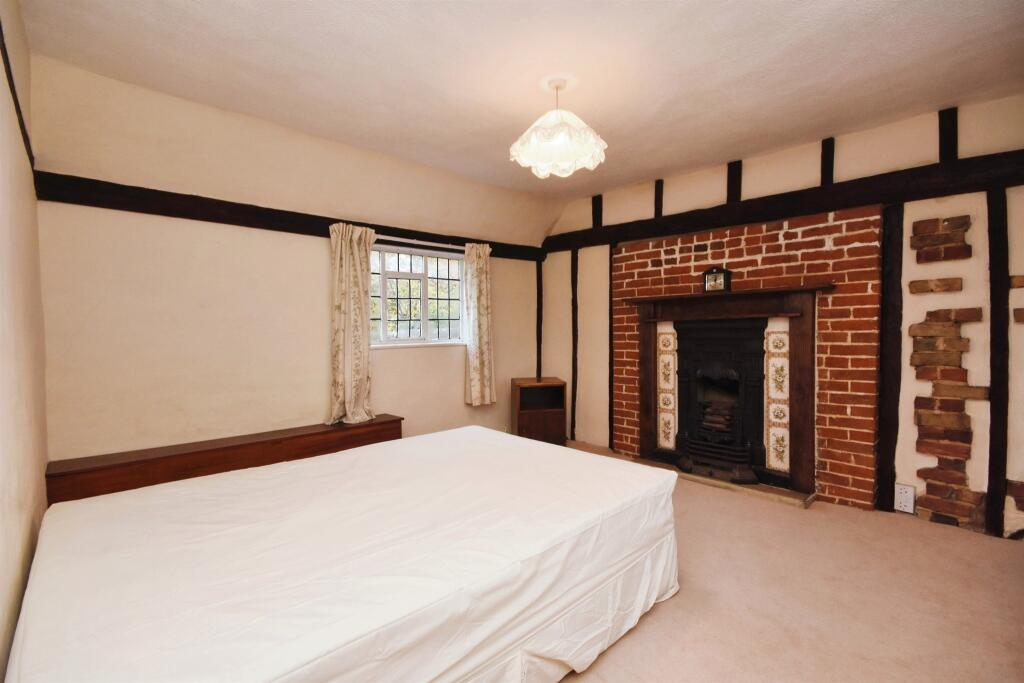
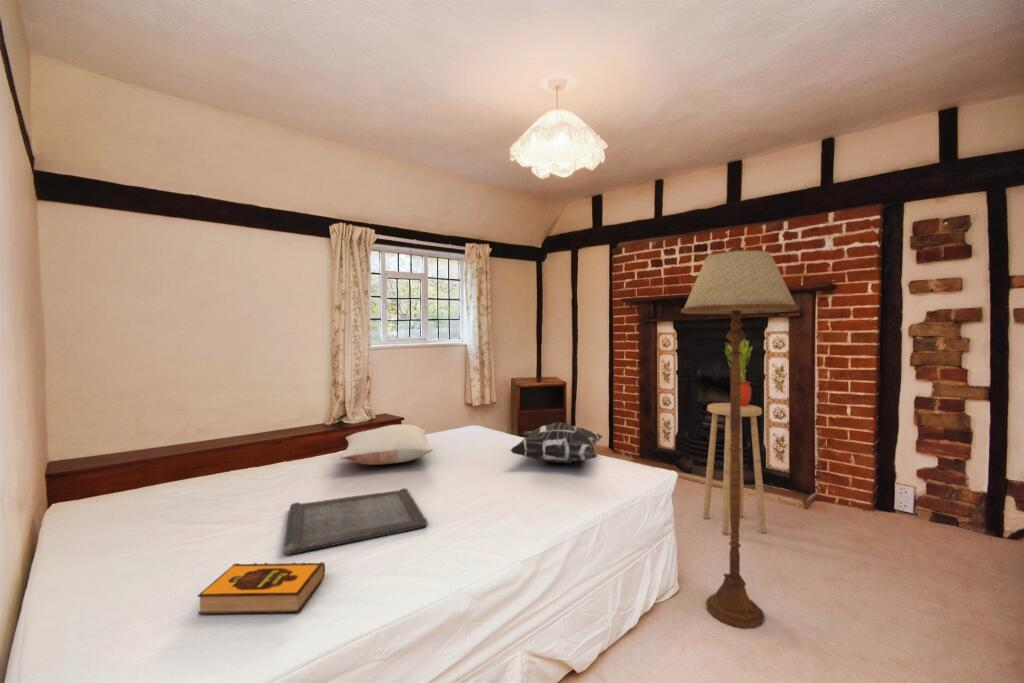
+ pillow (387, 444)
+ potted plant (740, 370)
+ serving tray (355, 515)
+ stool (729, 465)
+ decorative pillow (557, 442)
+ floor lamp (736, 429)
+ hardback book (266, 584)
